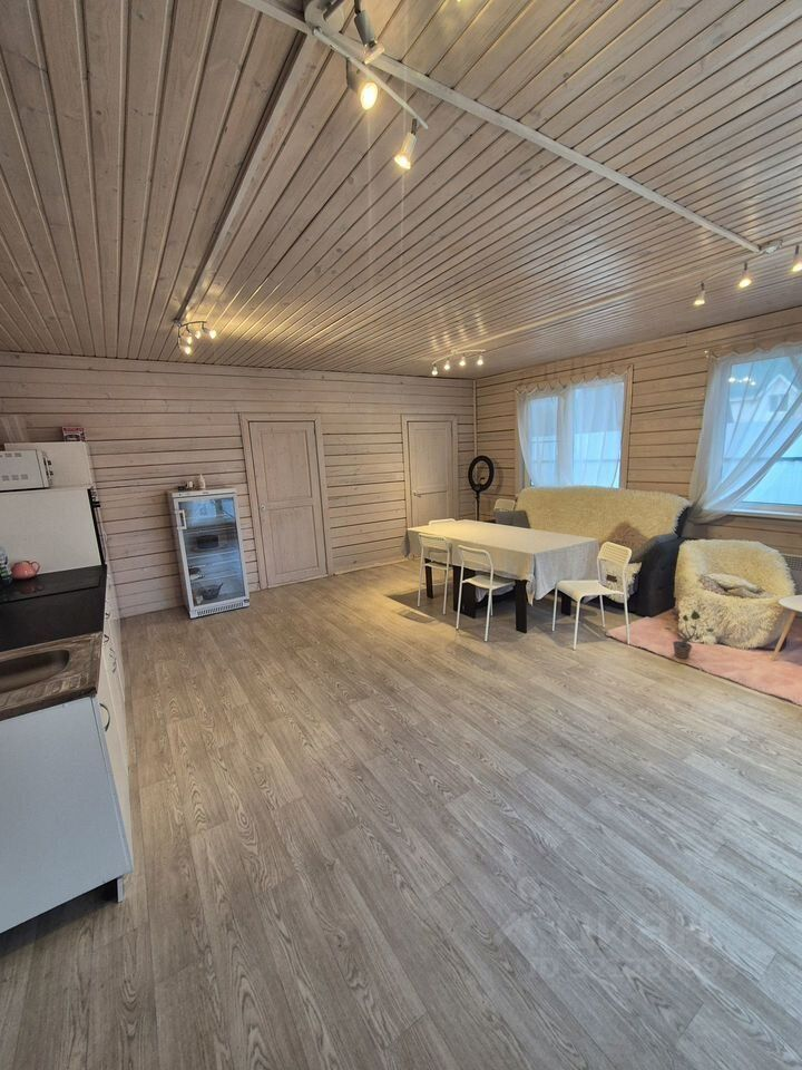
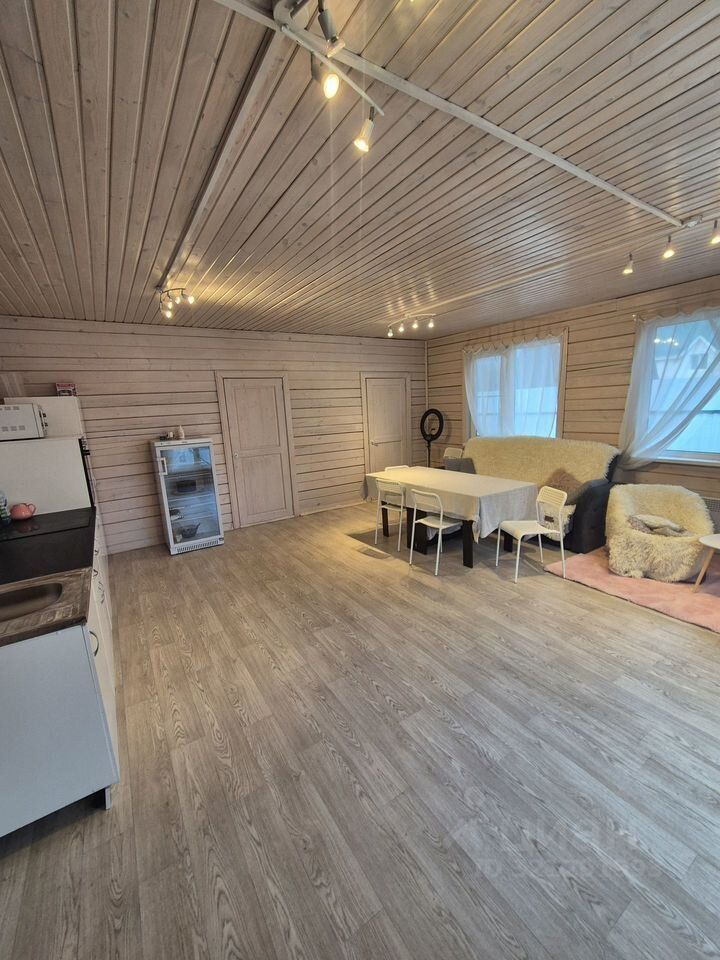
- potted plant (685, 635)
